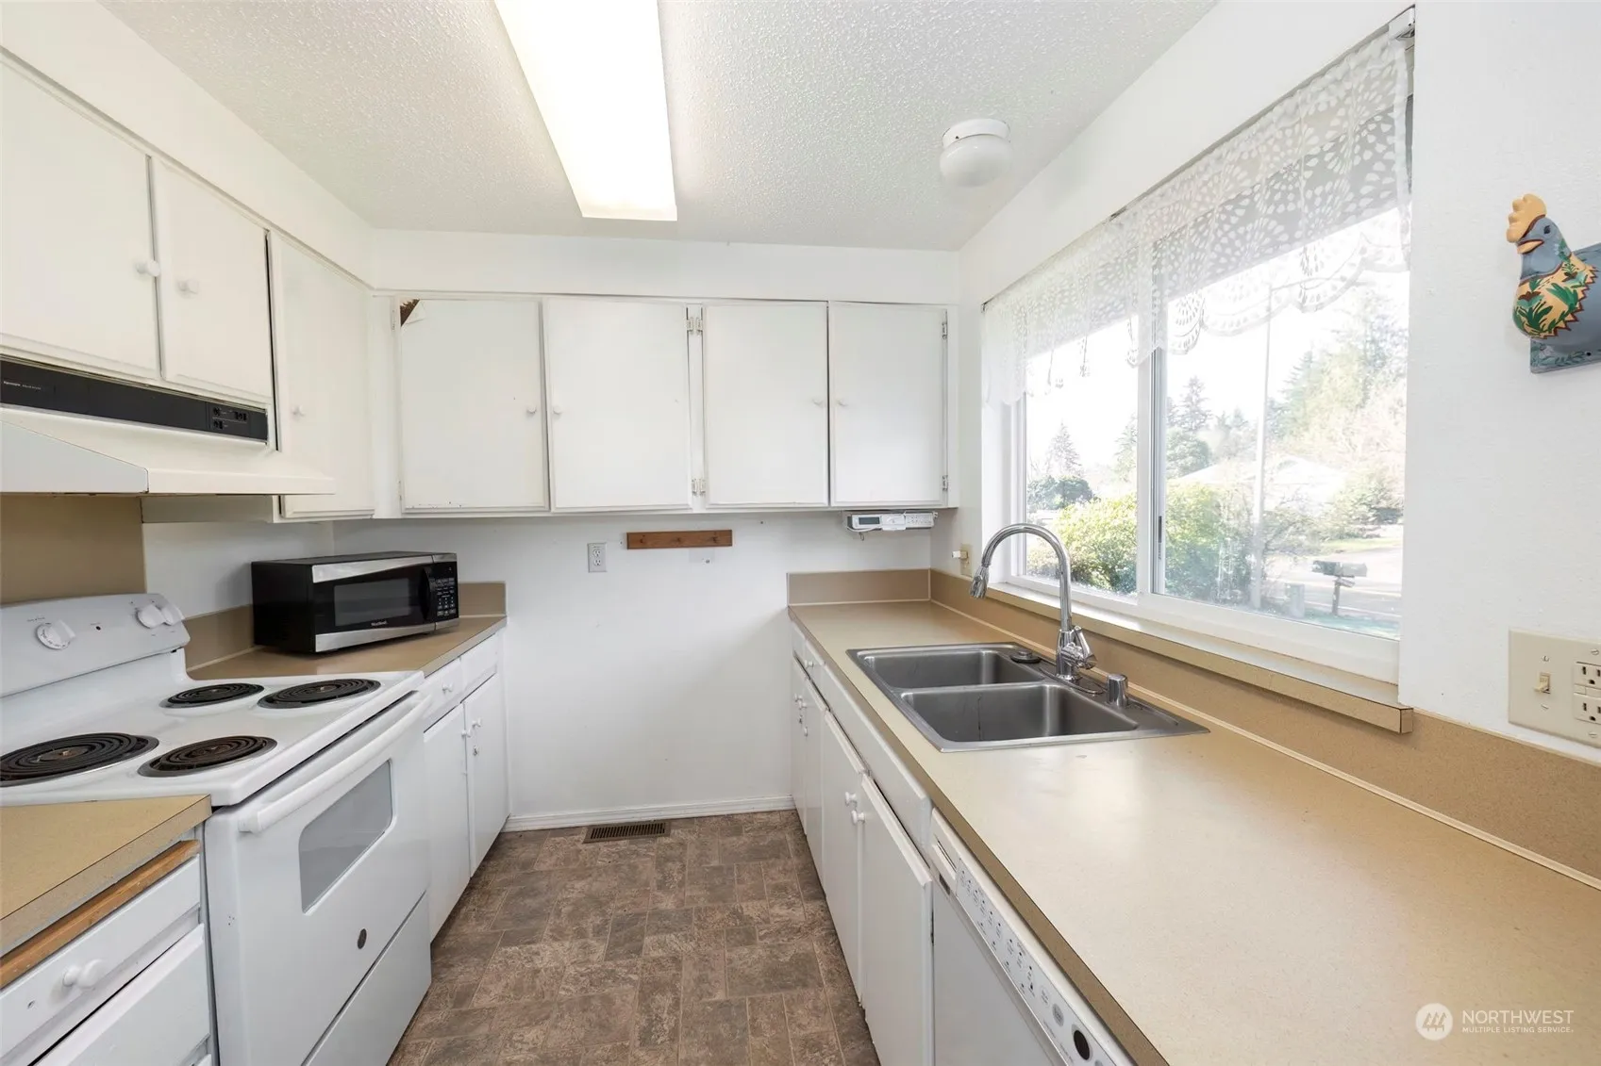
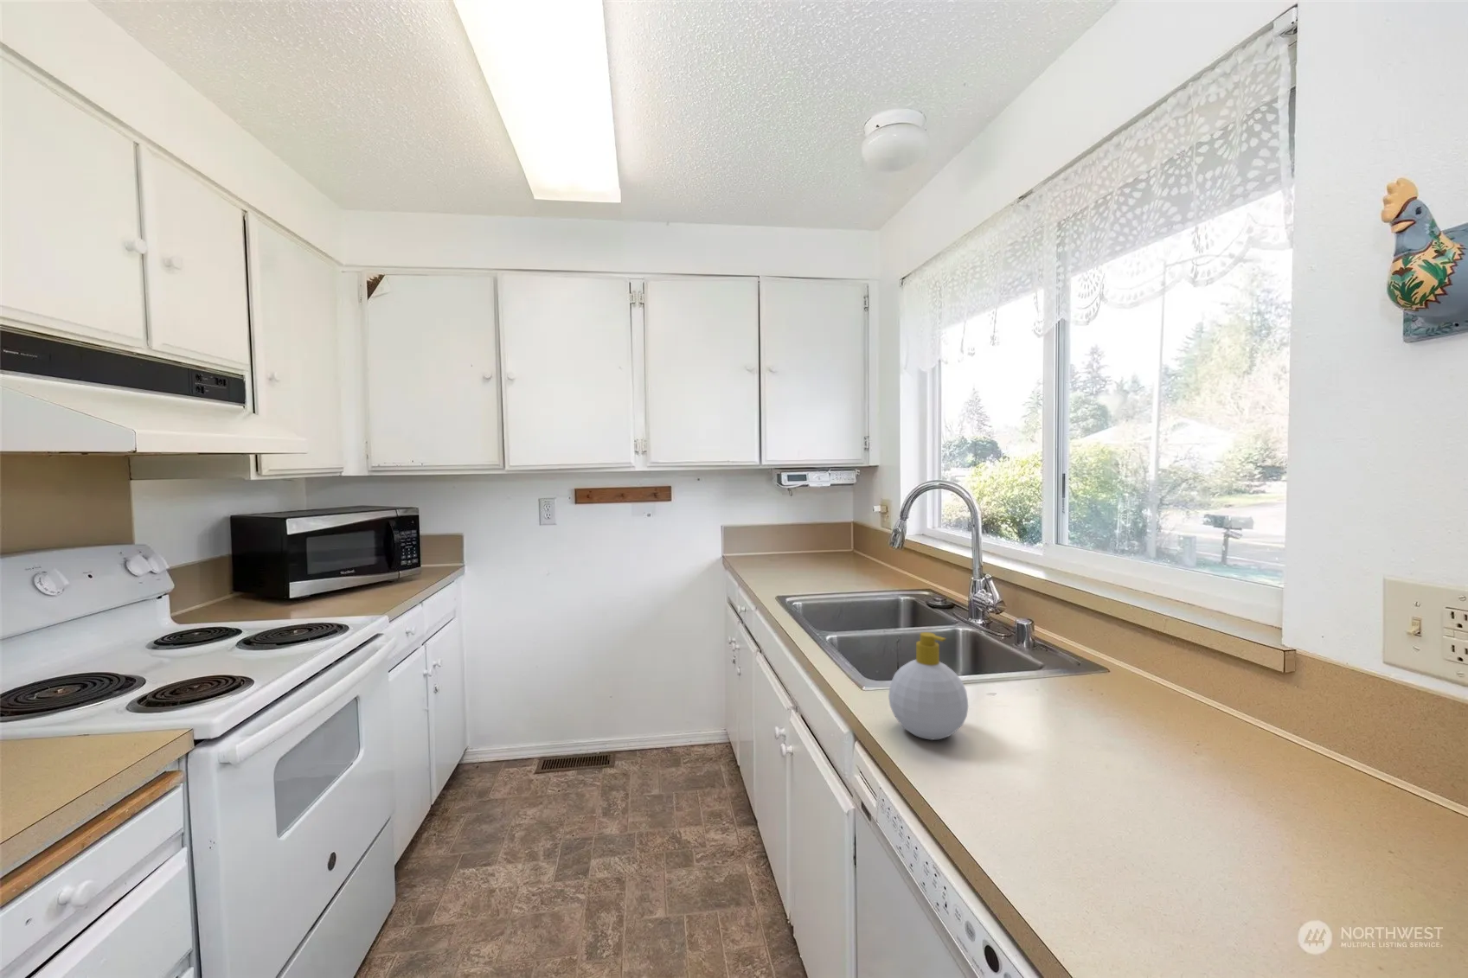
+ soap bottle (928, 682)
